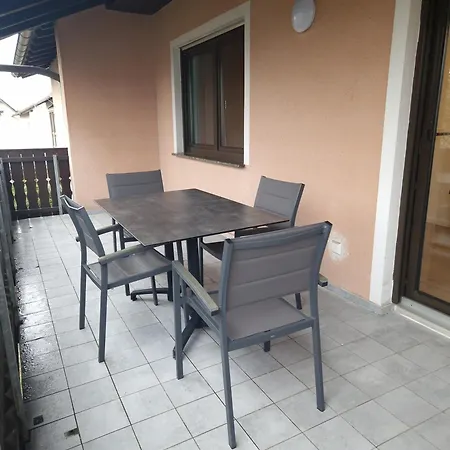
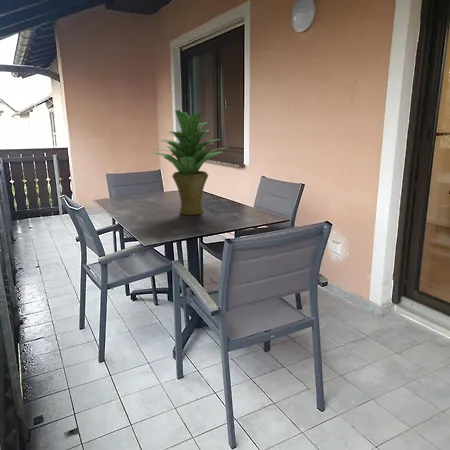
+ potted plant (190, 162)
